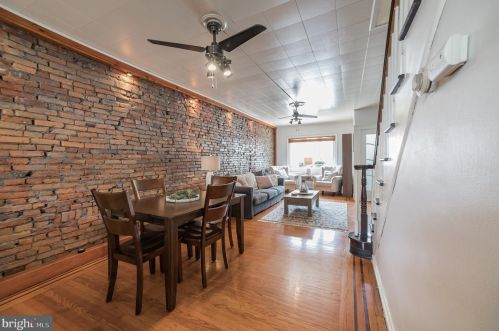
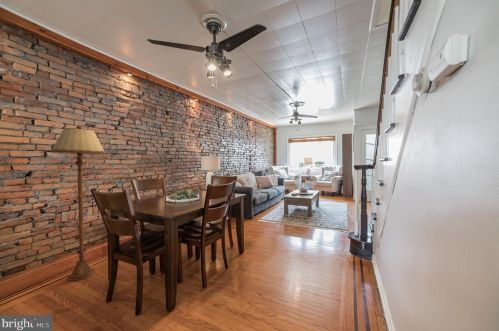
+ floor lamp (80, 200)
